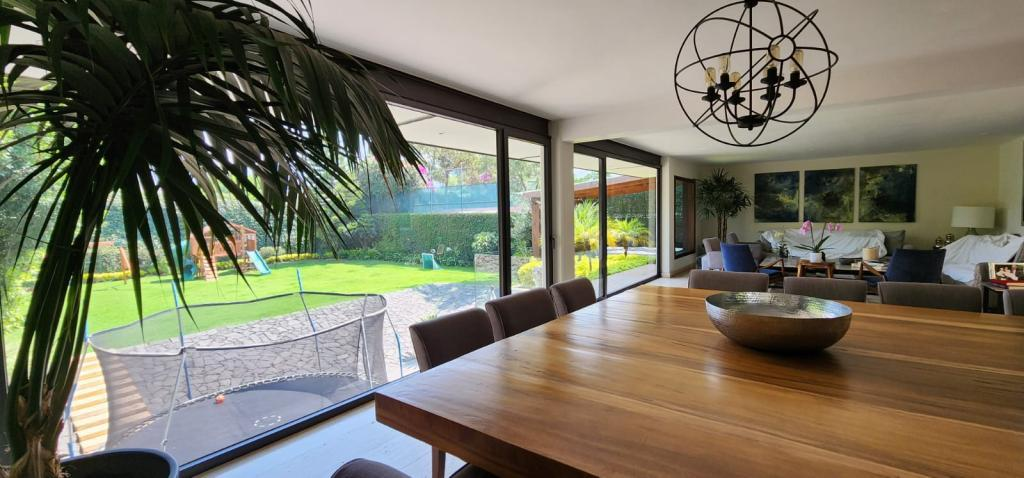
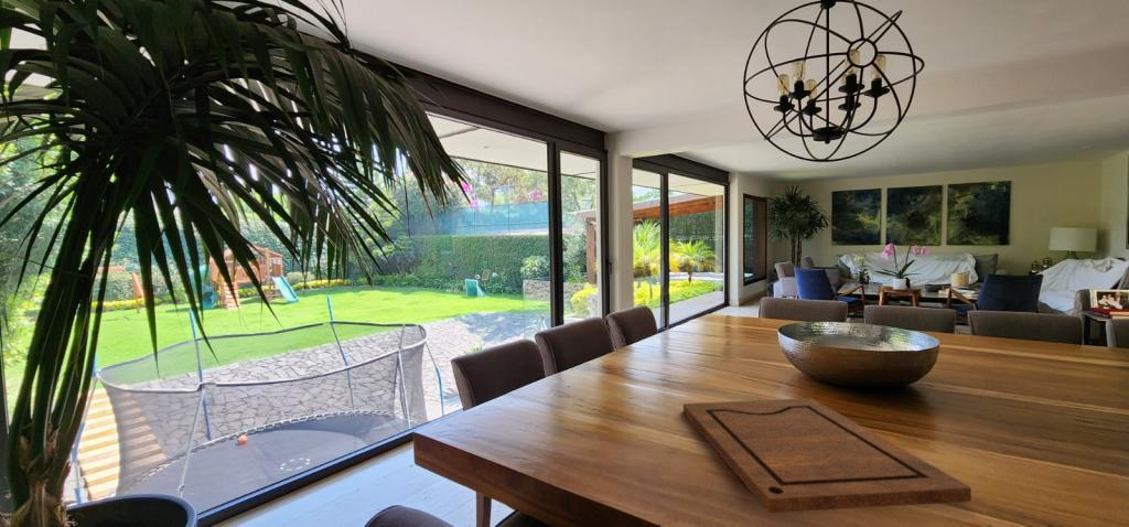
+ cutting board (795, 441)
